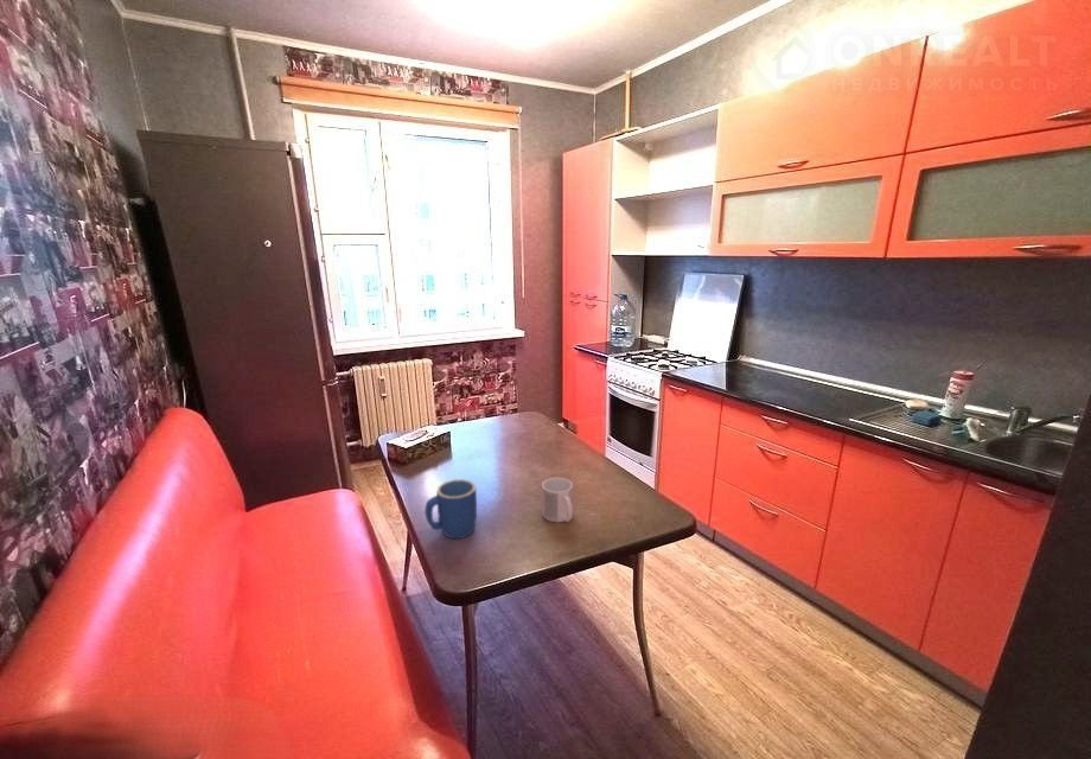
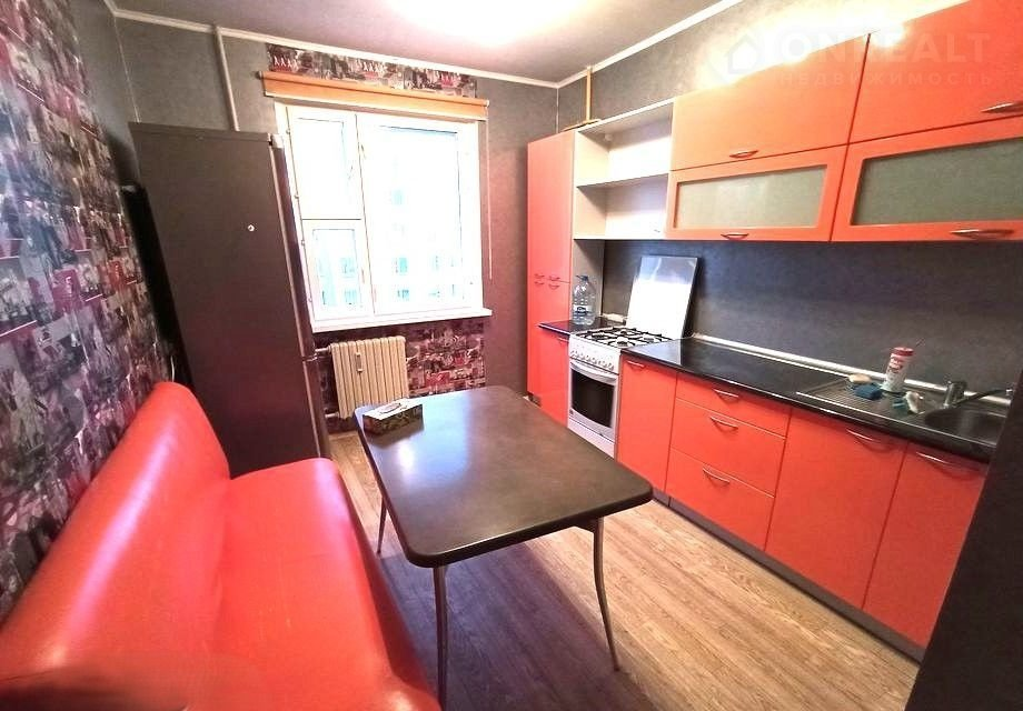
- mug (453, 510)
- mug (560, 502)
